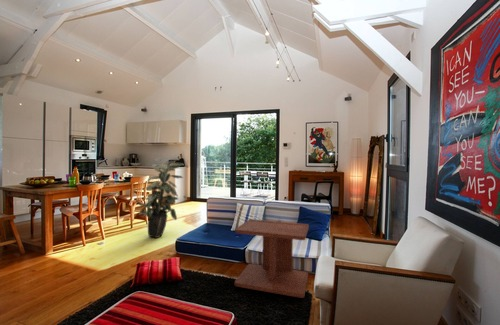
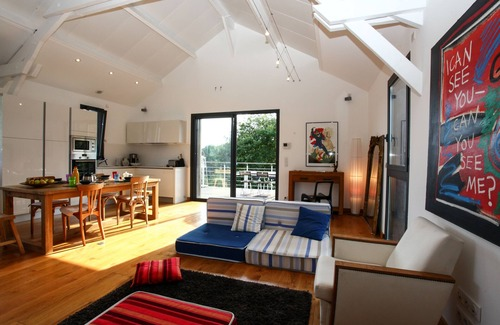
- indoor plant (161, 197)
- side table (273, 254)
